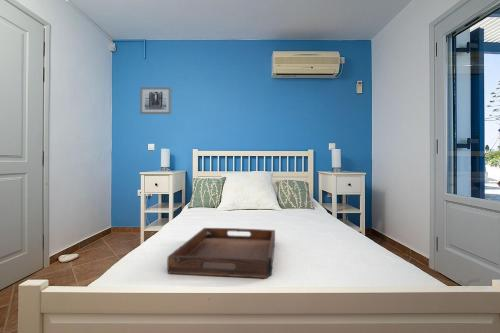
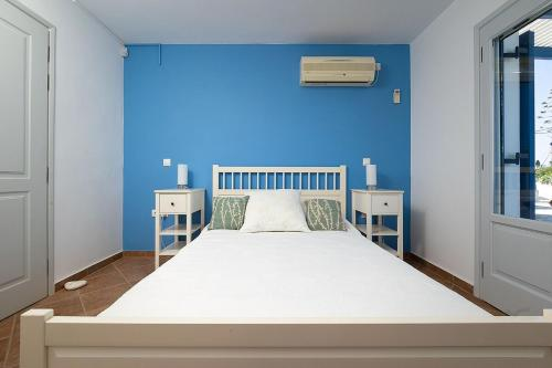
- serving tray (230, 247)
- wall art (155, 100)
